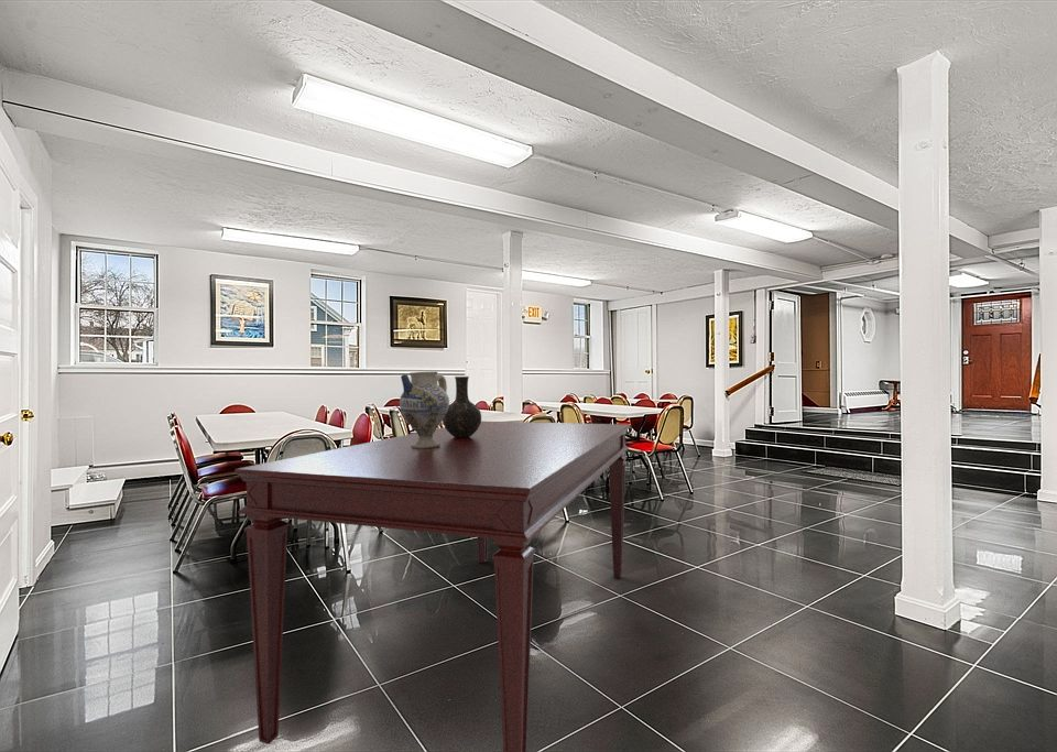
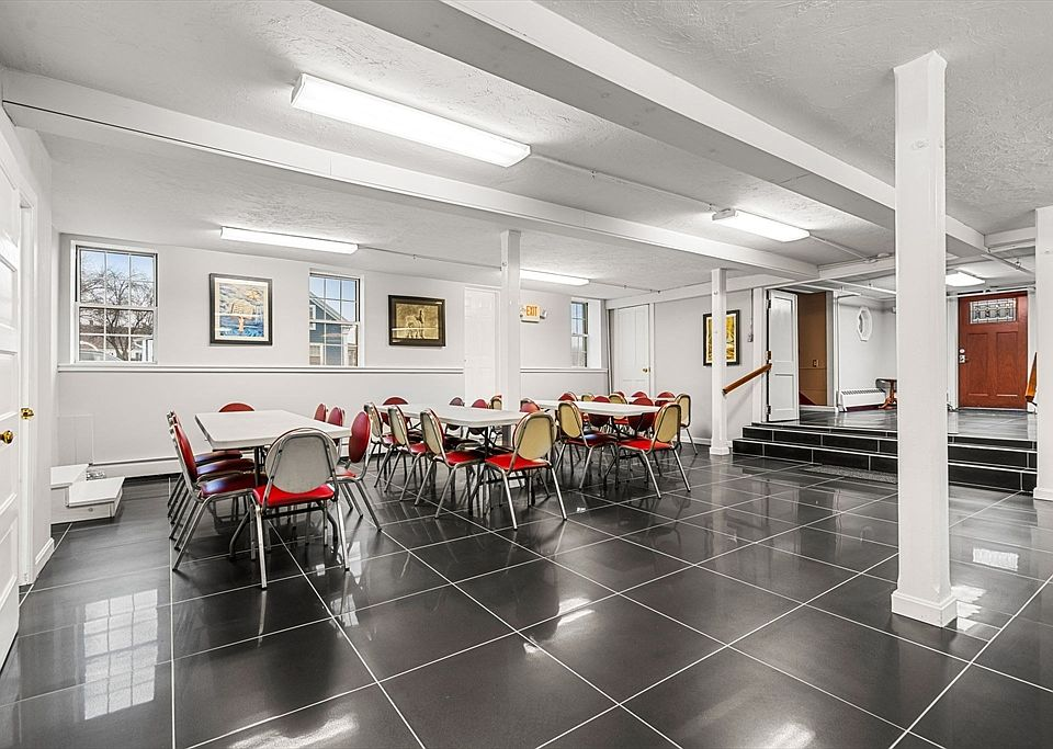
- vase (461, 406)
- dining table (491, 537)
- pitcher (425, 408)
